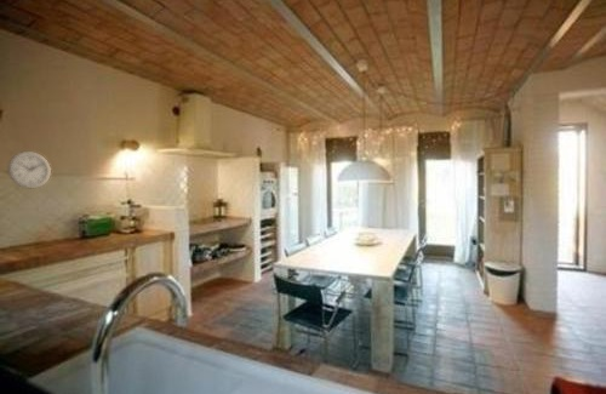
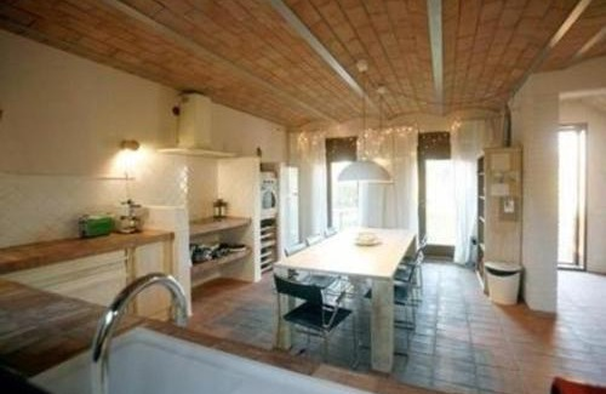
- wall clock (30, 170)
